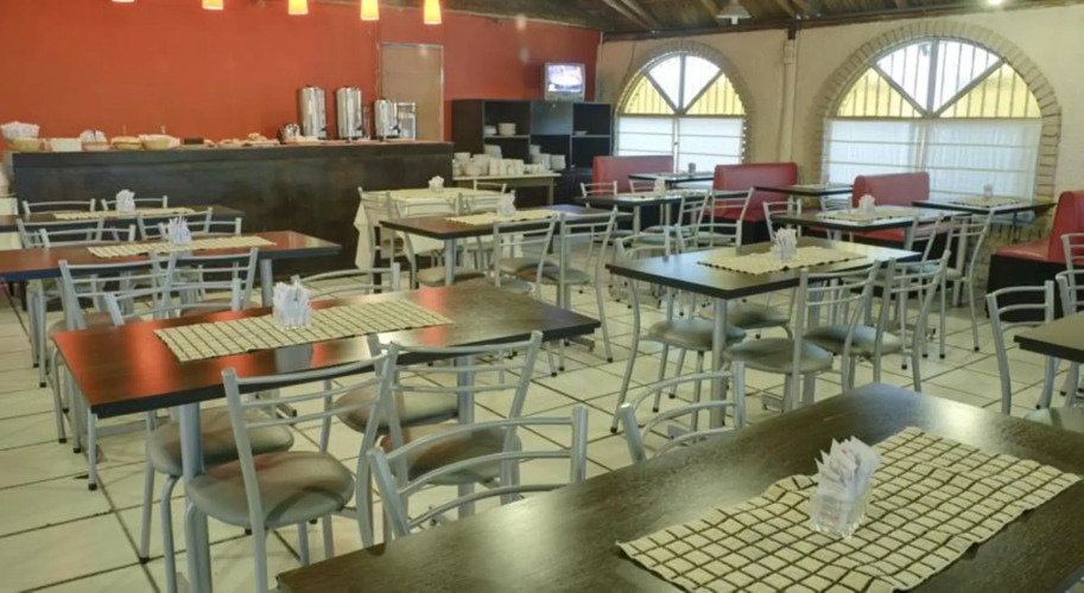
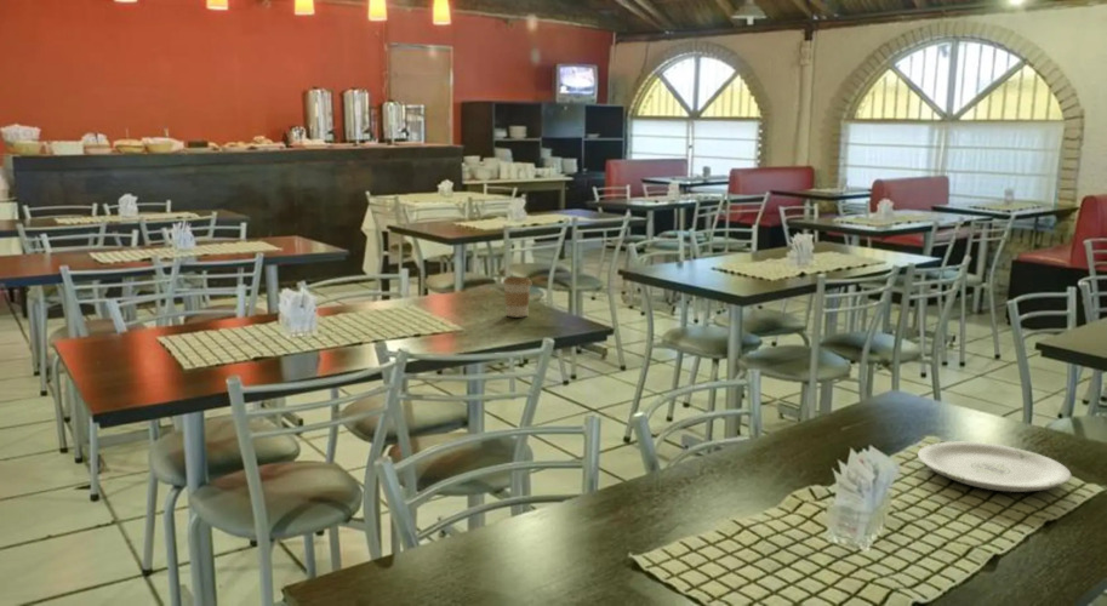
+ coffee cup (517, 295)
+ plate (991, 468)
